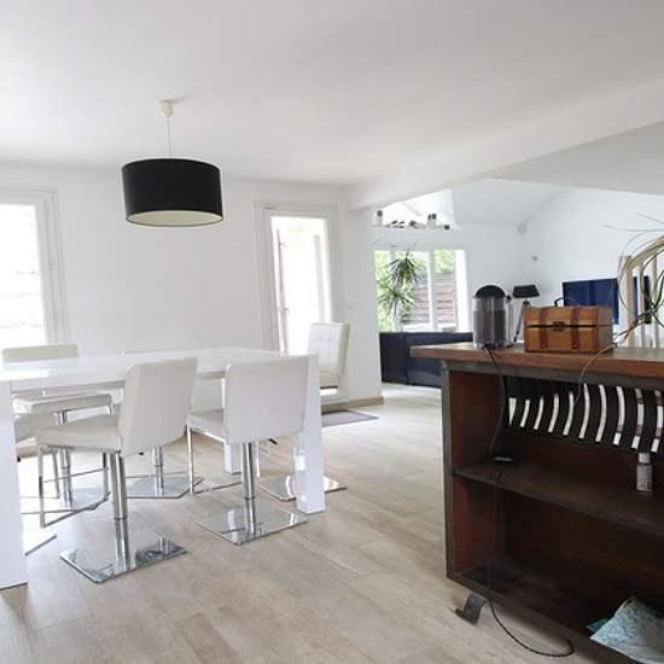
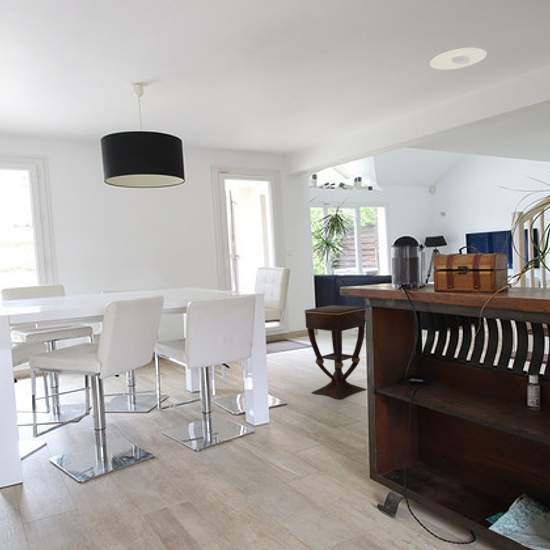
+ recessed light (457, 56)
+ side table (337, 349)
